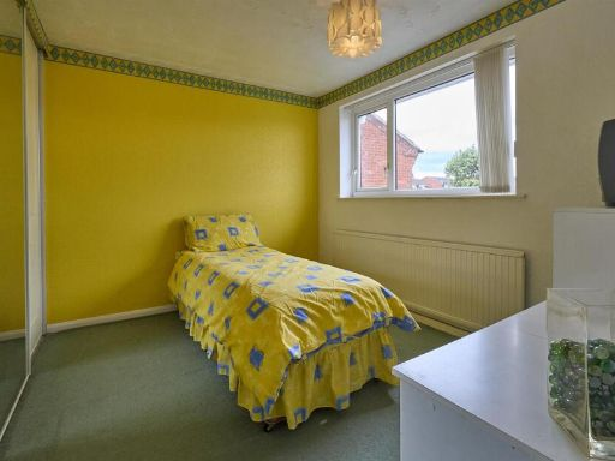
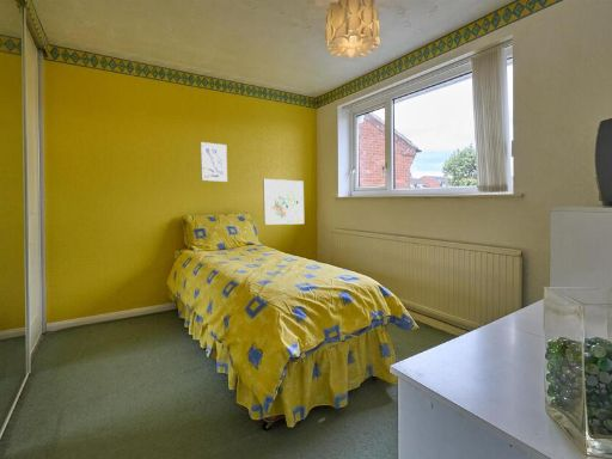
+ wall art (283, 202)
+ wall art (214, 161)
